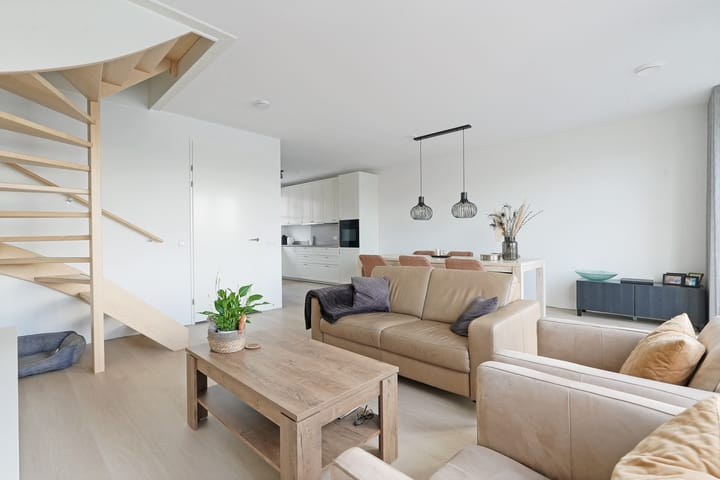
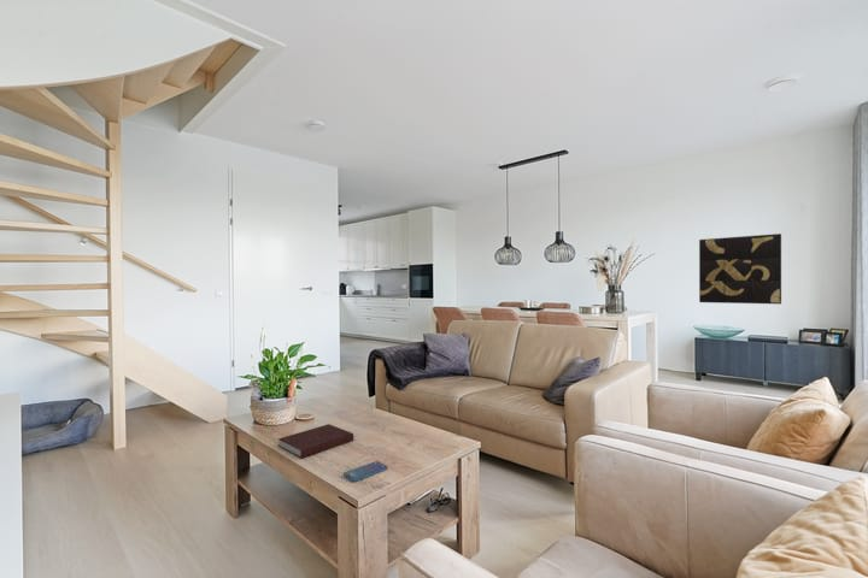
+ smartphone (365, 470)
+ notebook (316, 440)
+ wall art (738, 270)
